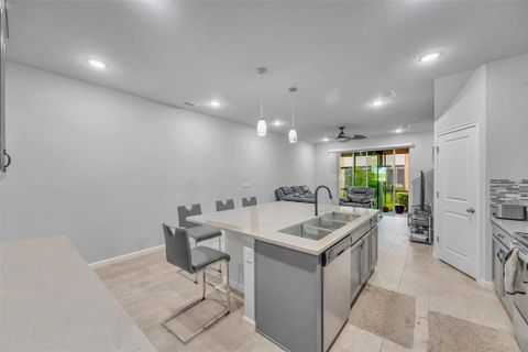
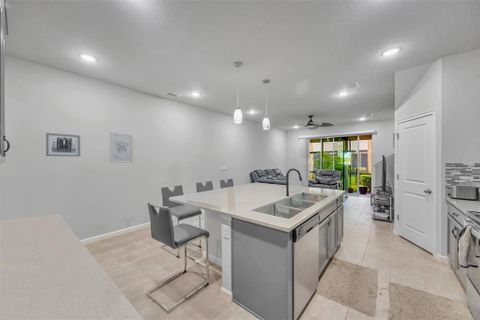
+ wall art (121, 148)
+ wall art (64, 145)
